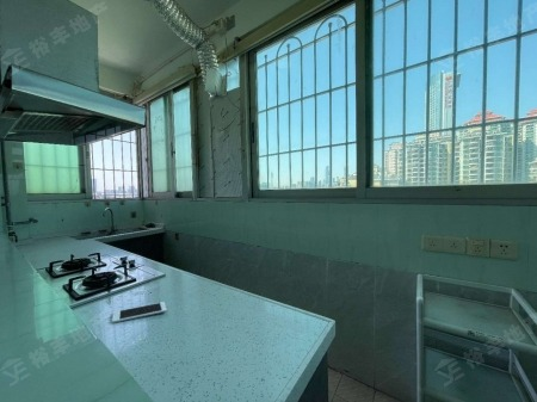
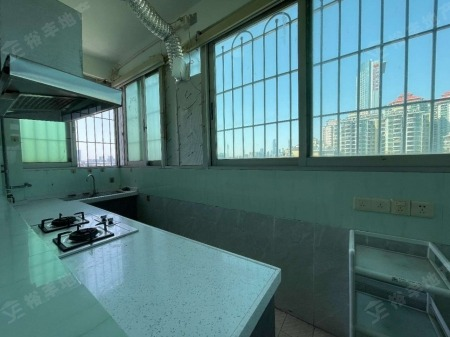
- cell phone (140, 311)
